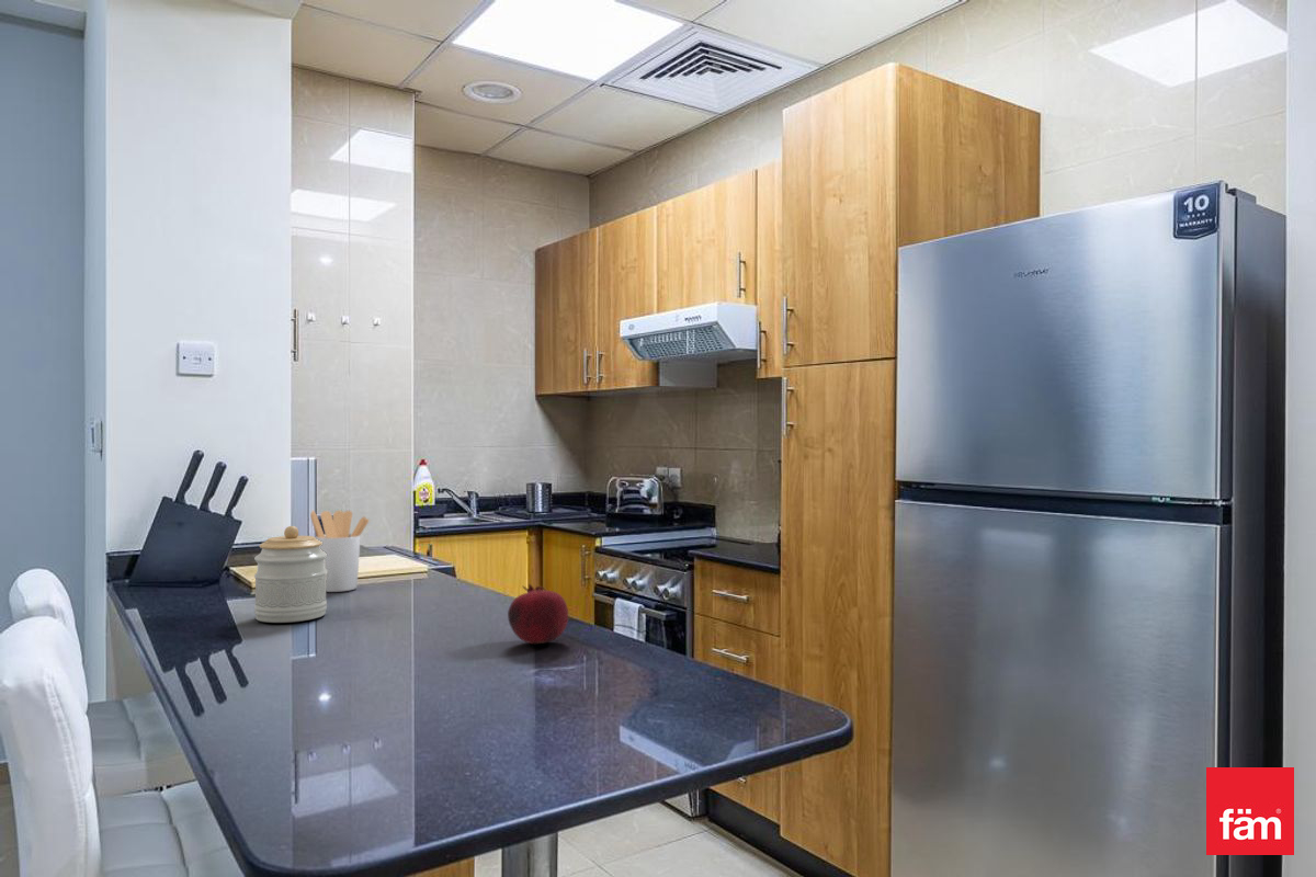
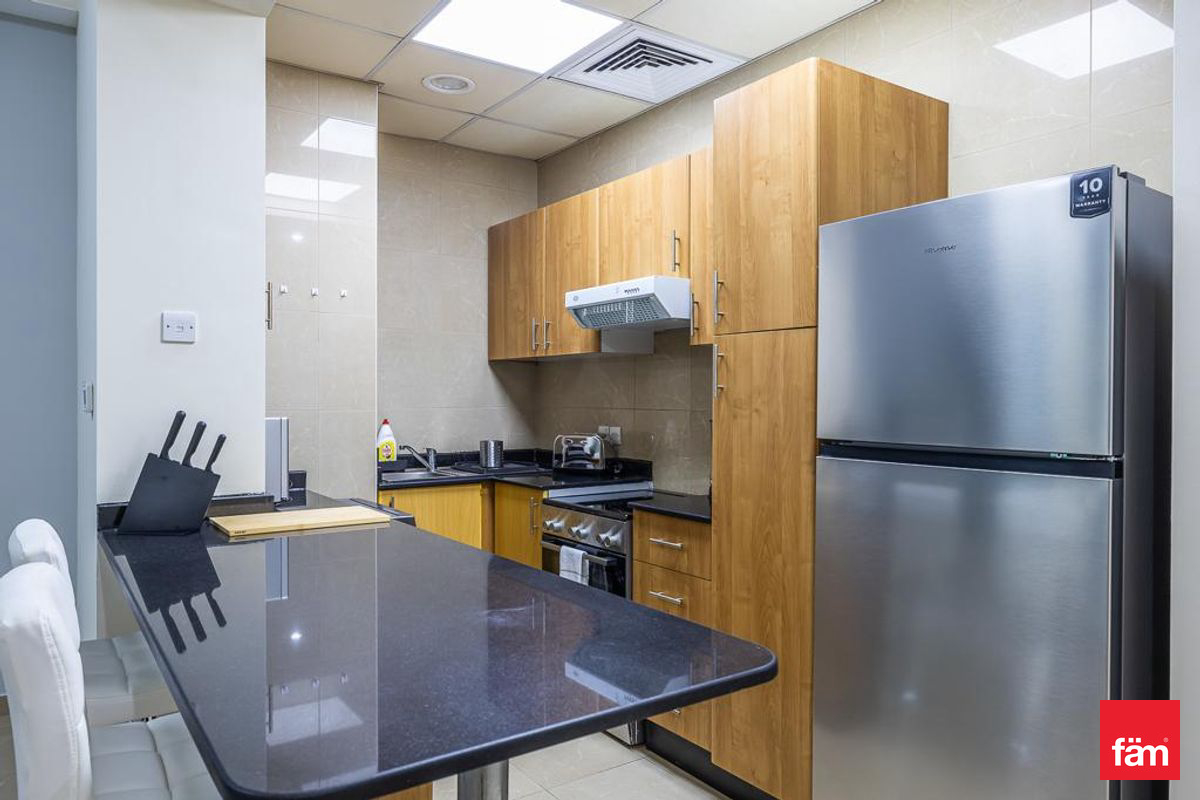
- utensil holder (337, 547)
- fruit (538, 614)
- jar (291, 571)
